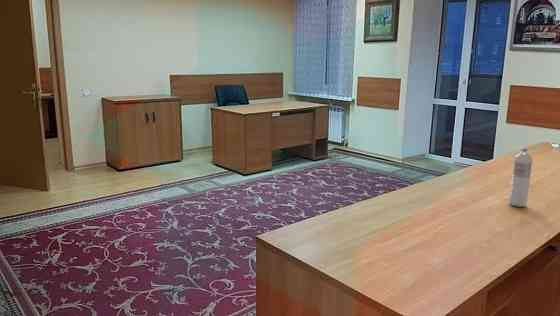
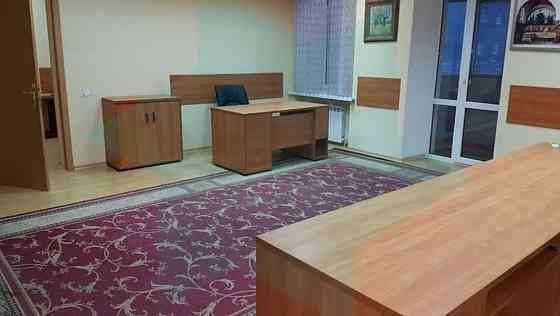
- water bottle (521, 177)
